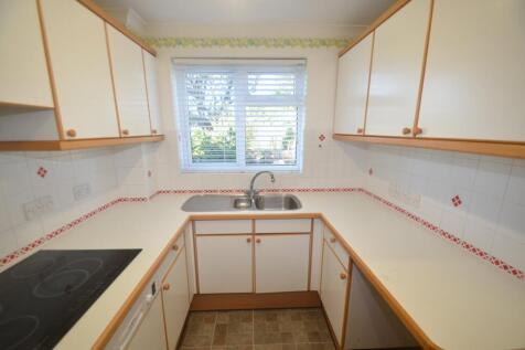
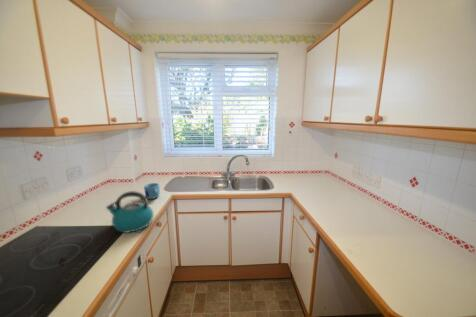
+ kettle (129, 208)
+ mug (152, 191)
